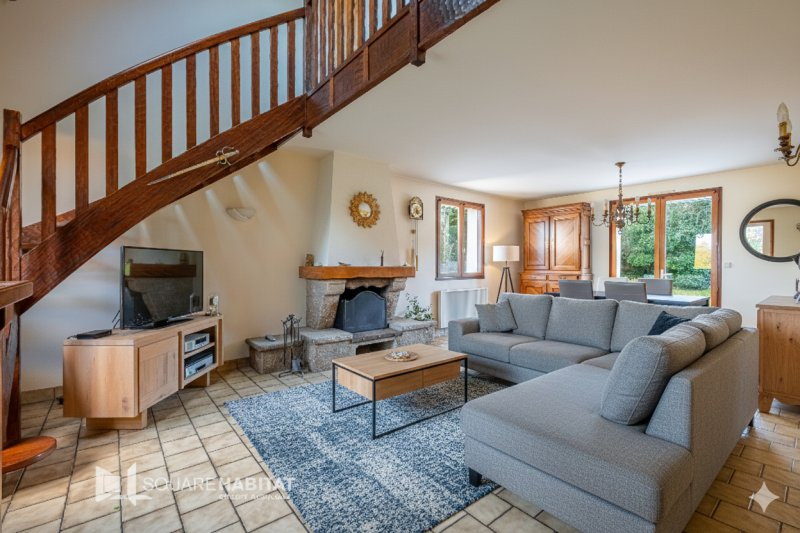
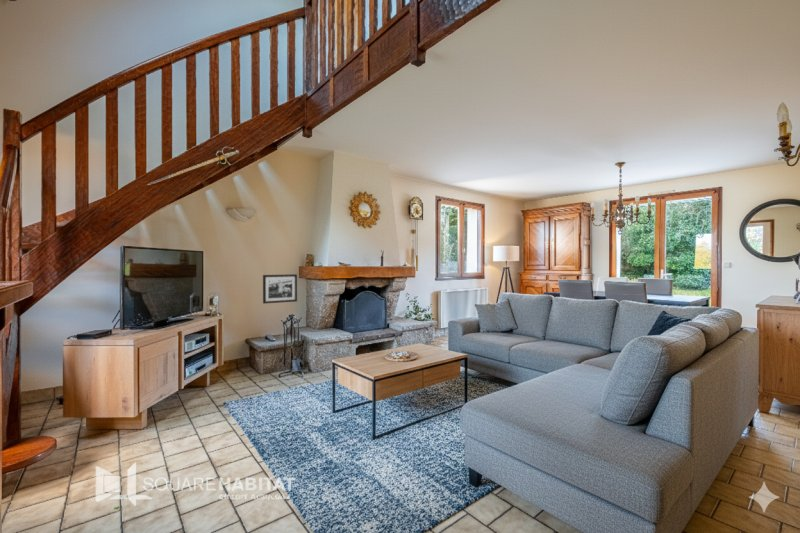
+ picture frame (280, 288)
